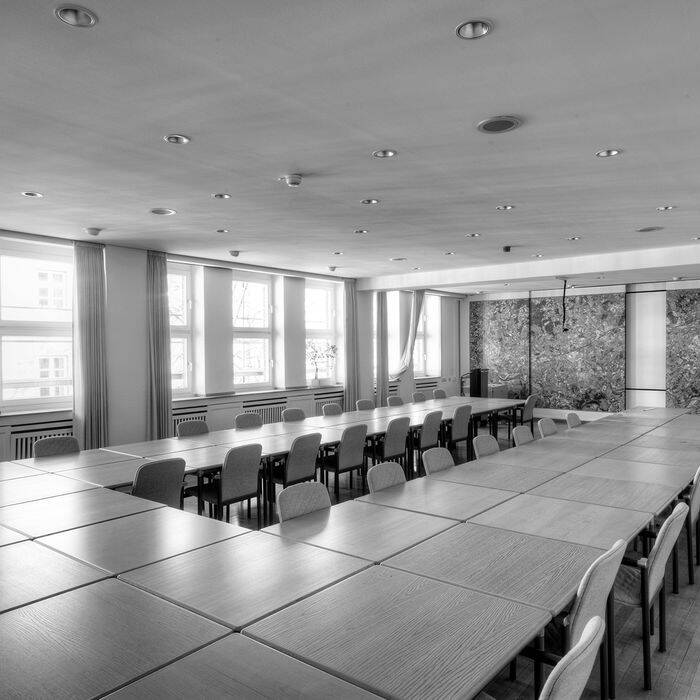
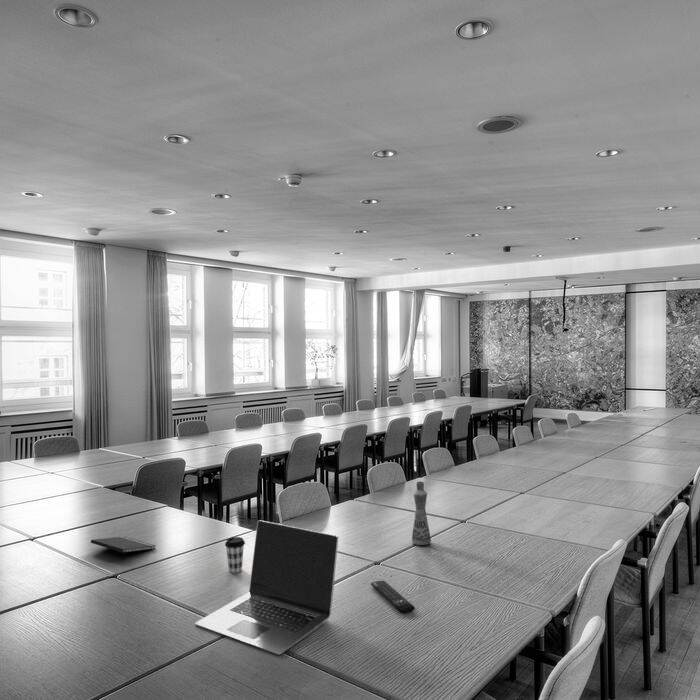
+ notepad (123, 544)
+ remote control (391, 596)
+ coffee cup (235, 554)
+ laptop (267, 579)
+ bottle (421, 512)
